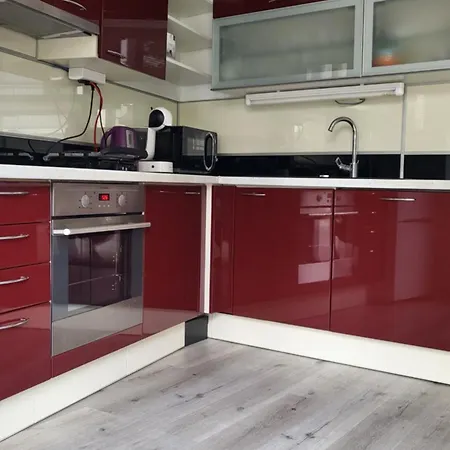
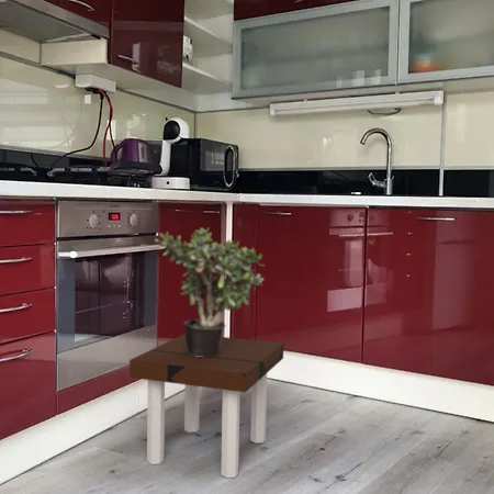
+ potted plant (206, 291)
+ side table (199, 400)
